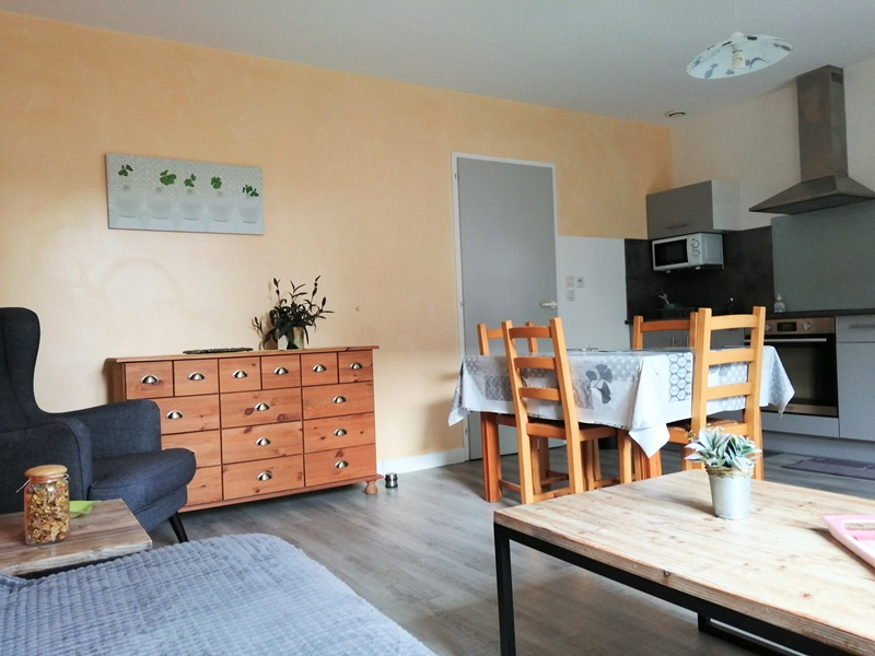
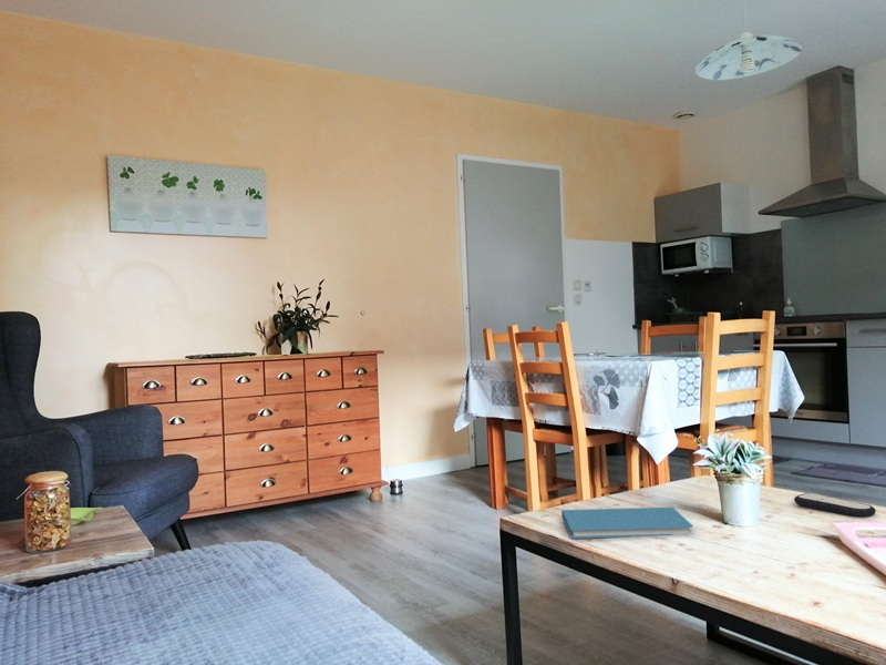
+ remote control (834, 504)
+ book (624, 521)
